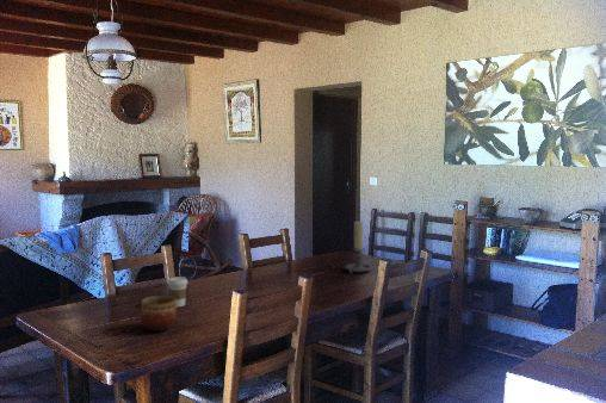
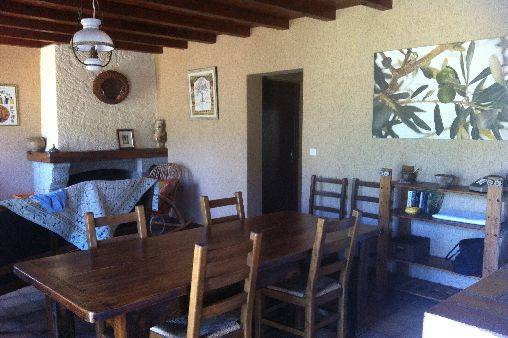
- candle holder (357, 246)
- bowl (159, 314)
- coffee cup (178, 291)
